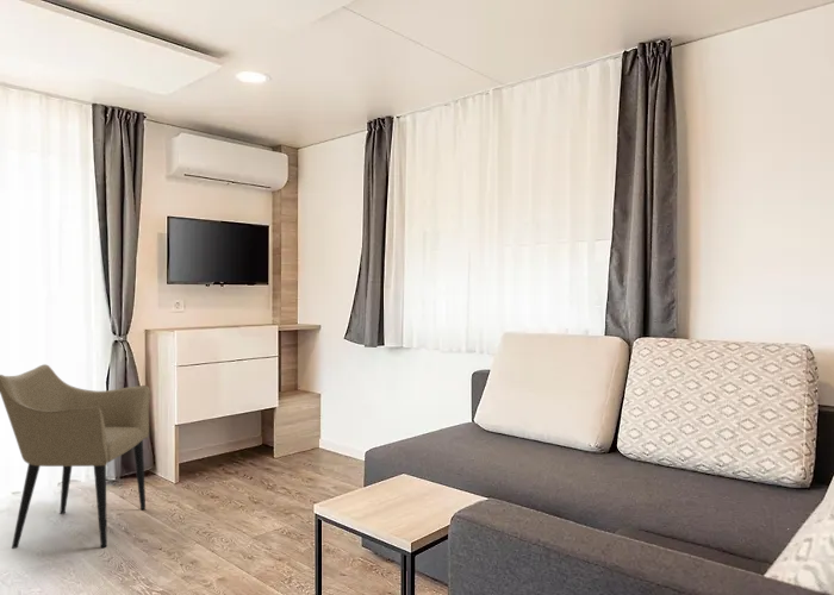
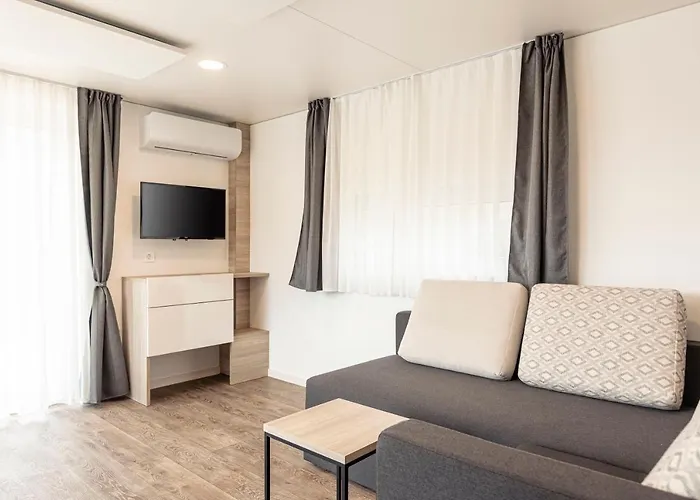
- armchair (73, 447)
